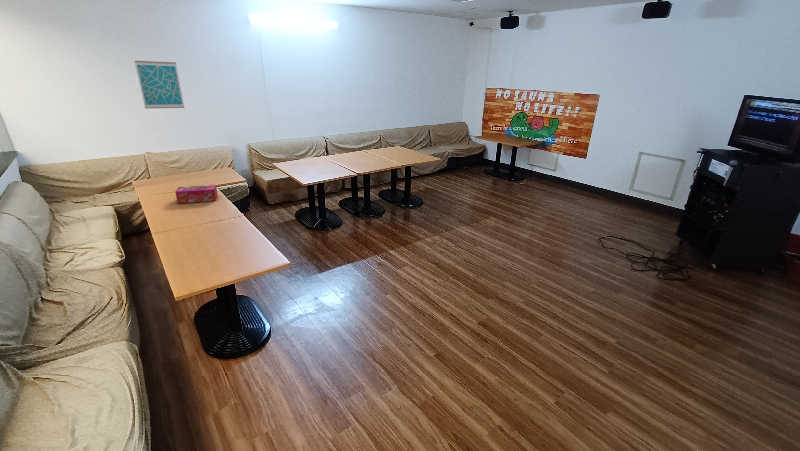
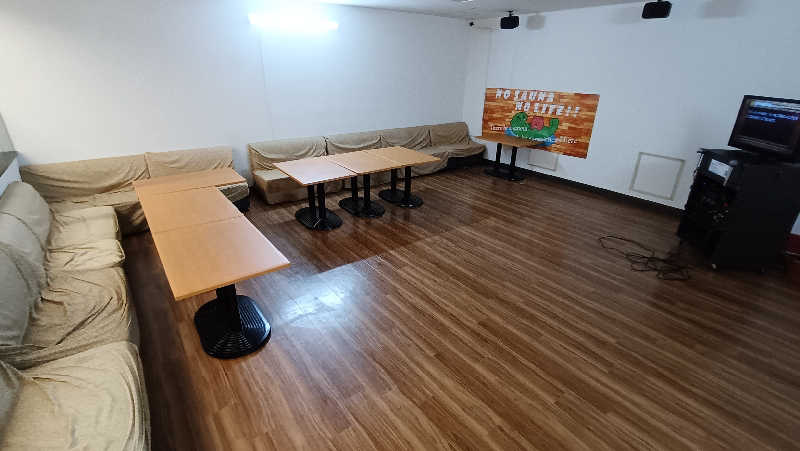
- wall art (160, 85)
- tissue box (197, 193)
